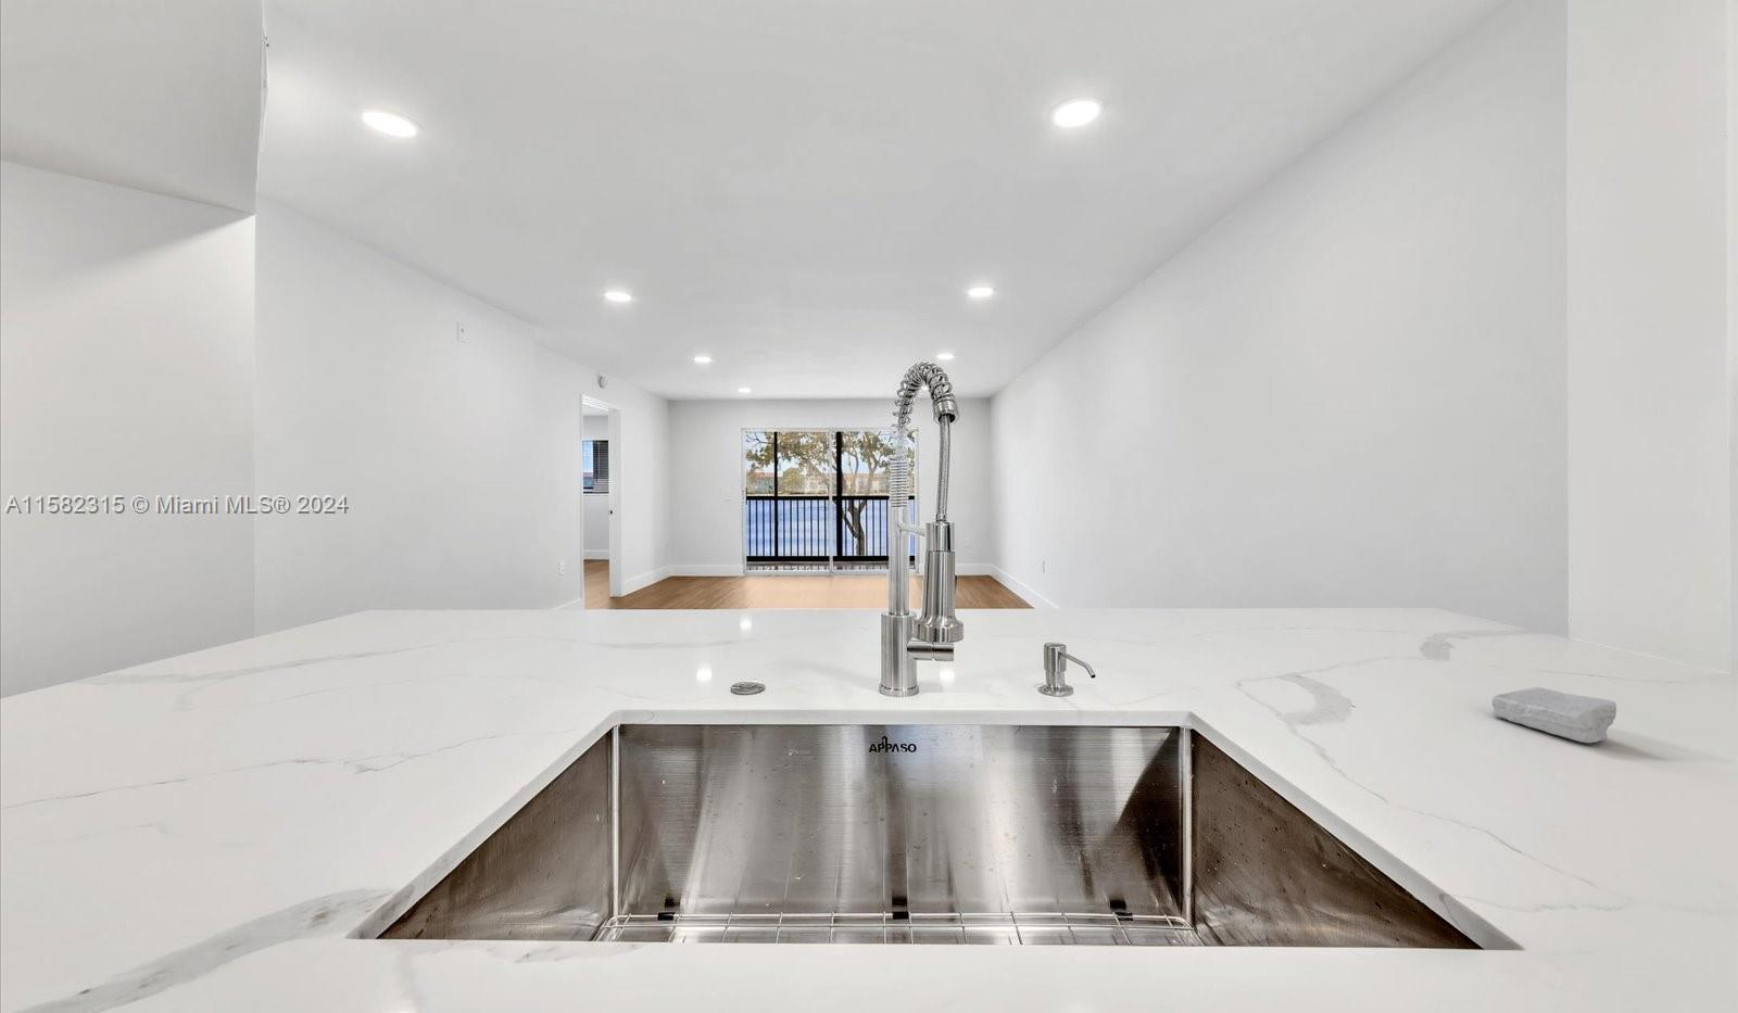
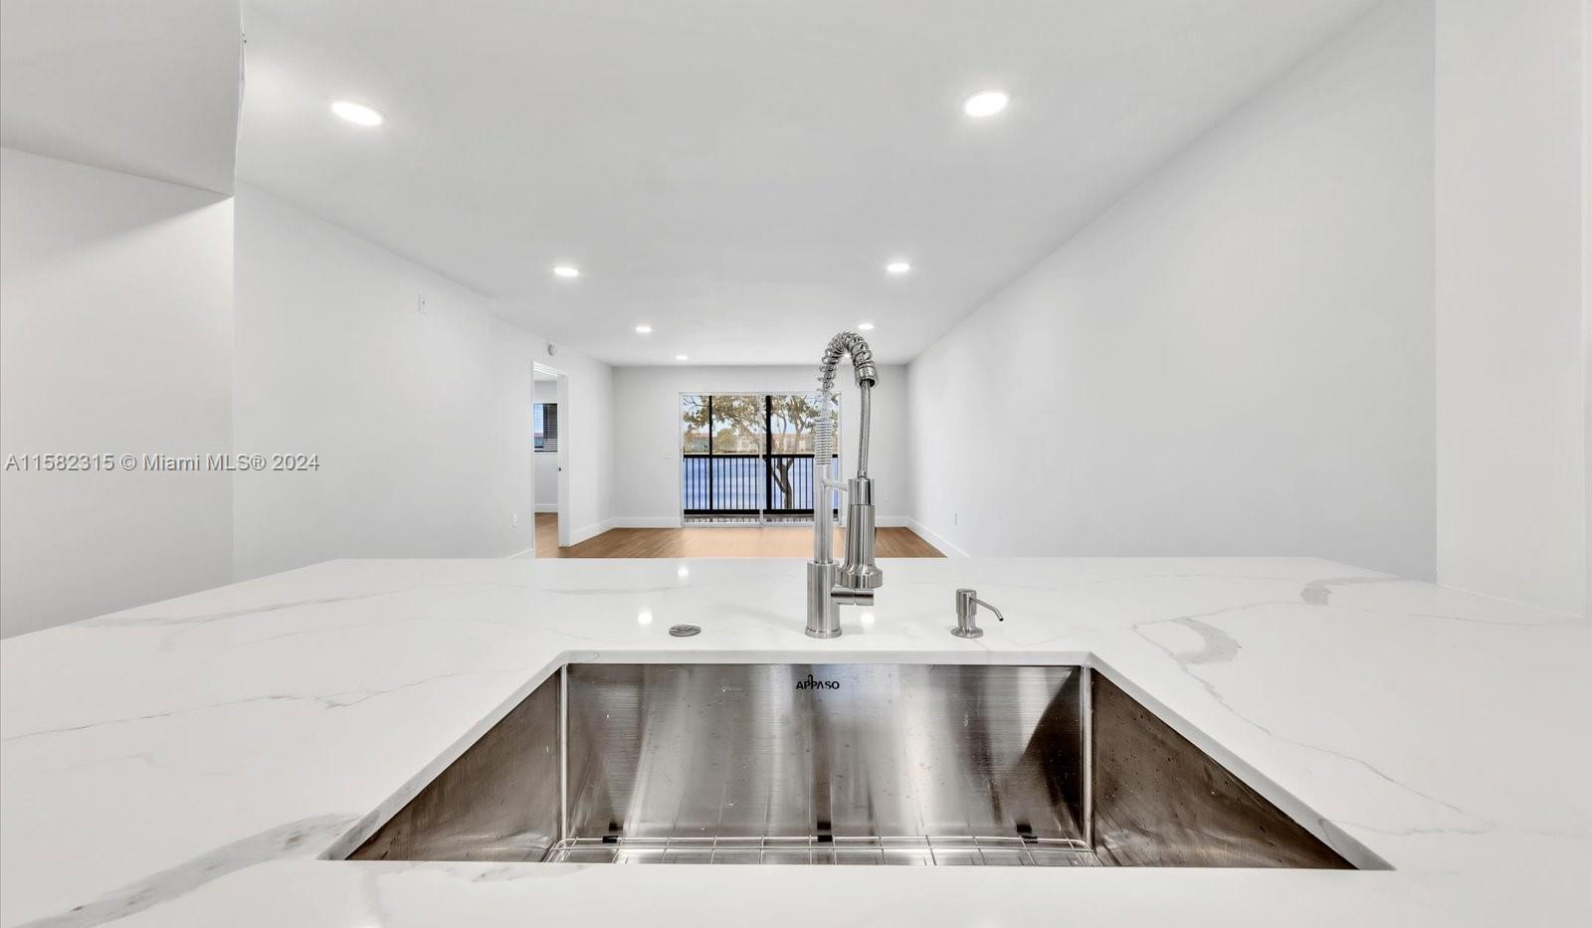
- soap bar (1551, 709)
